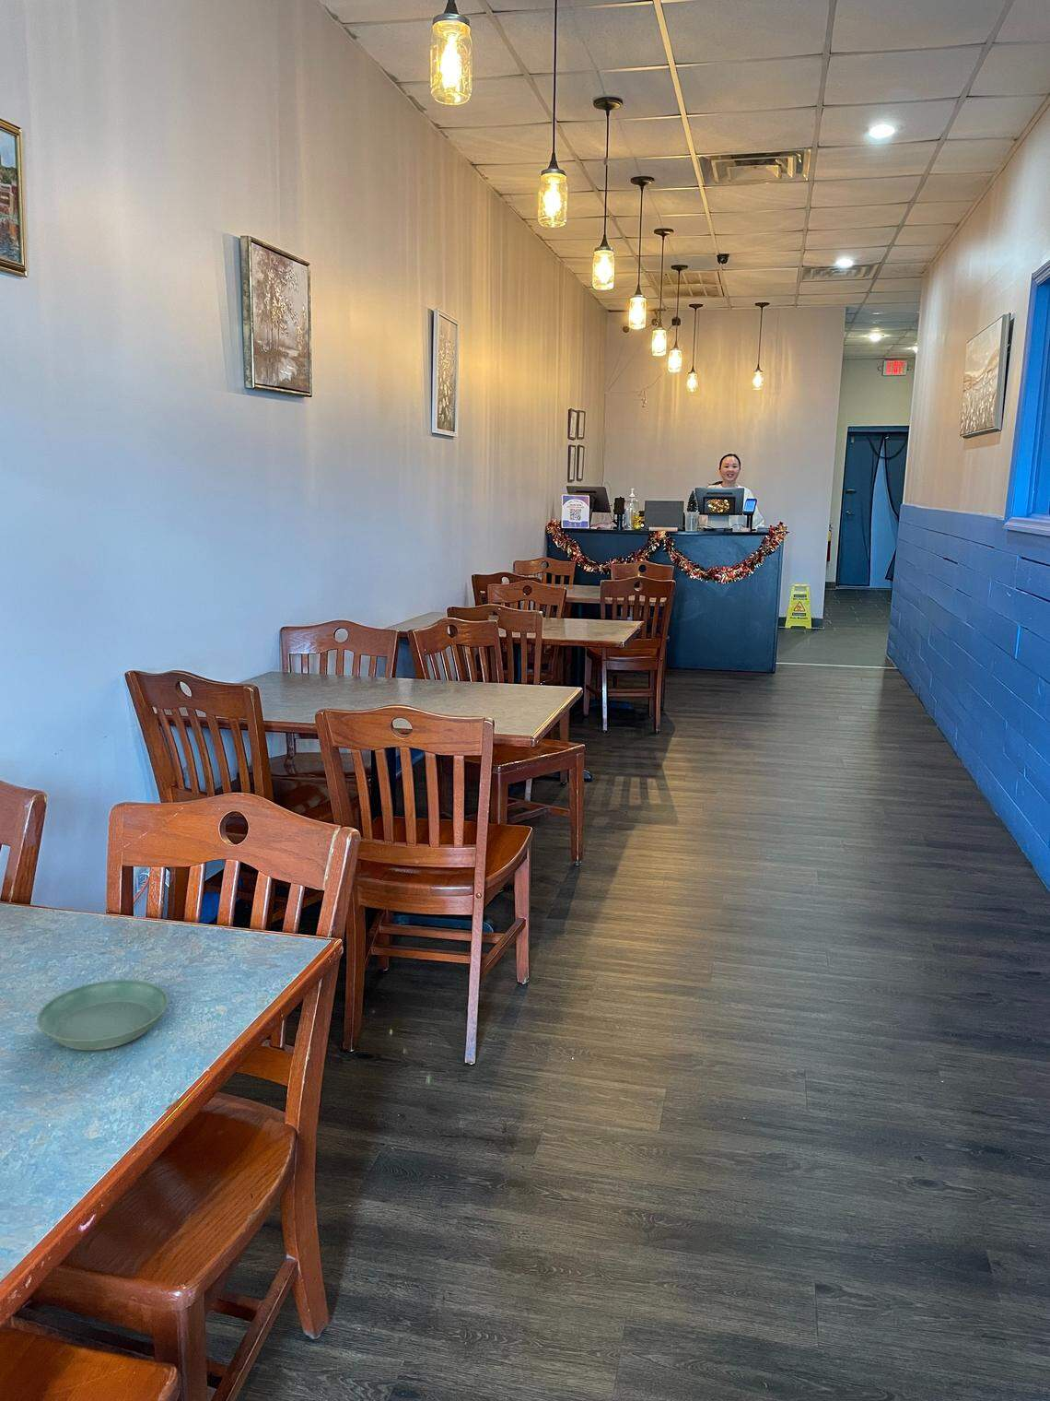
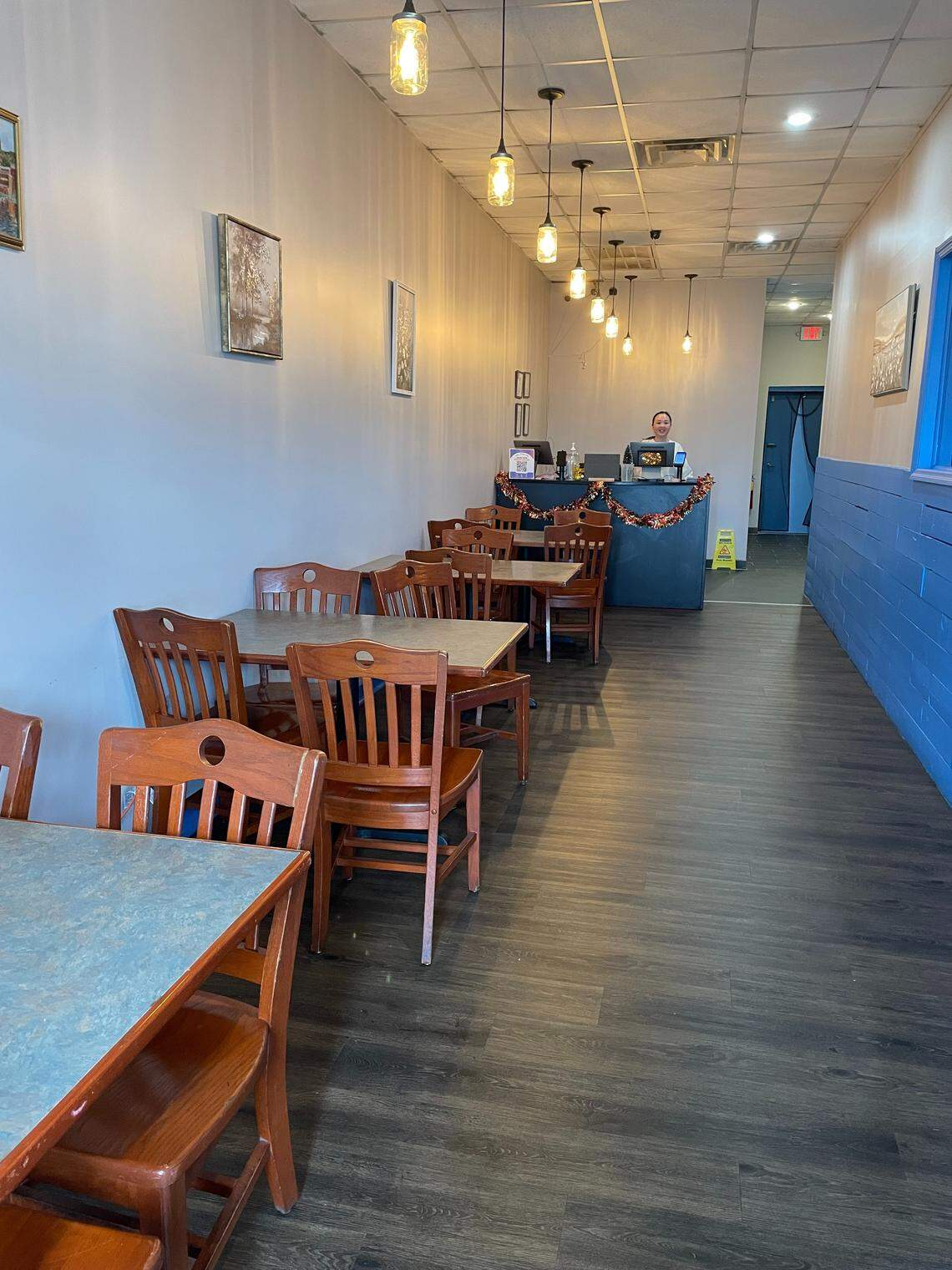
- saucer (104, 1017)
